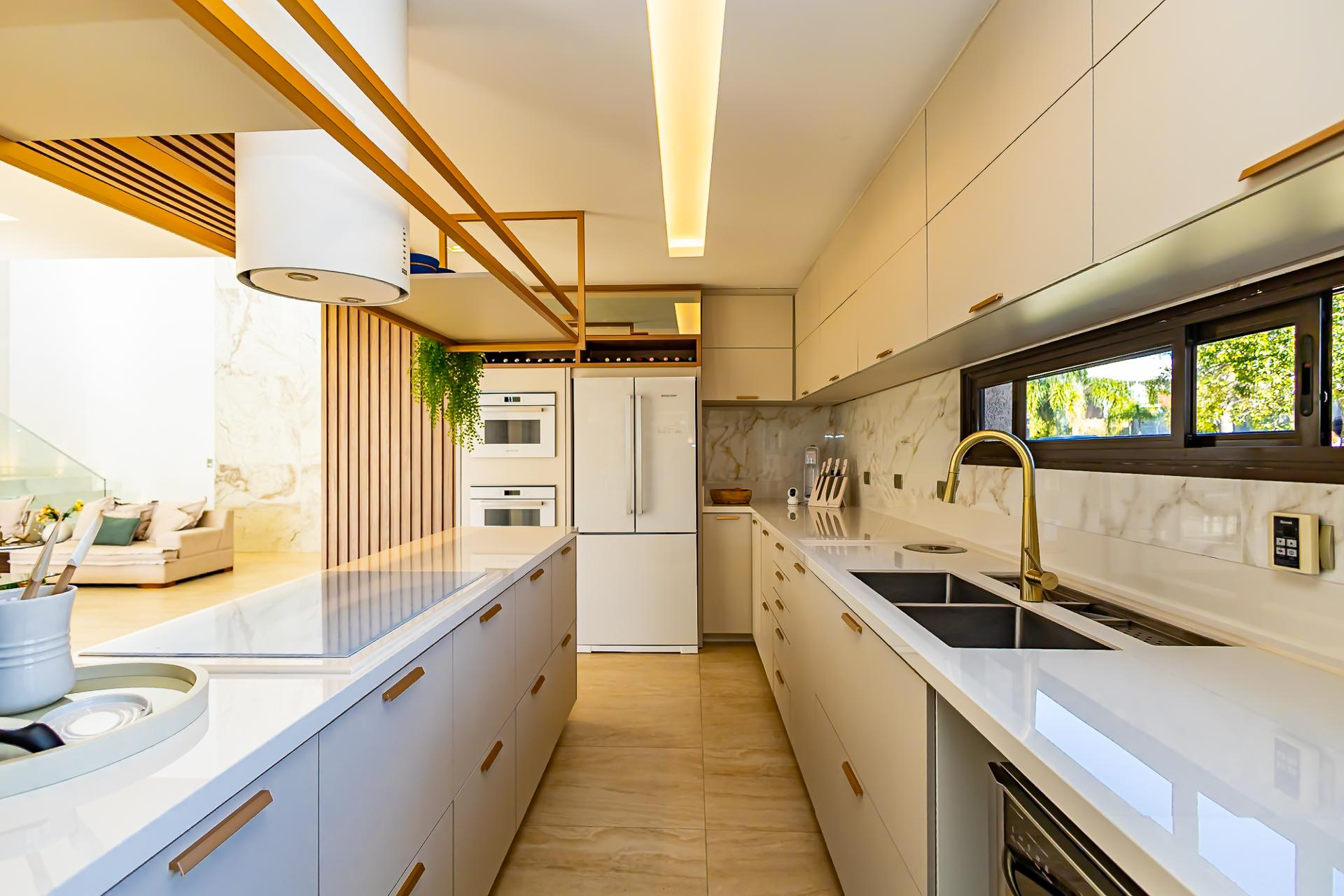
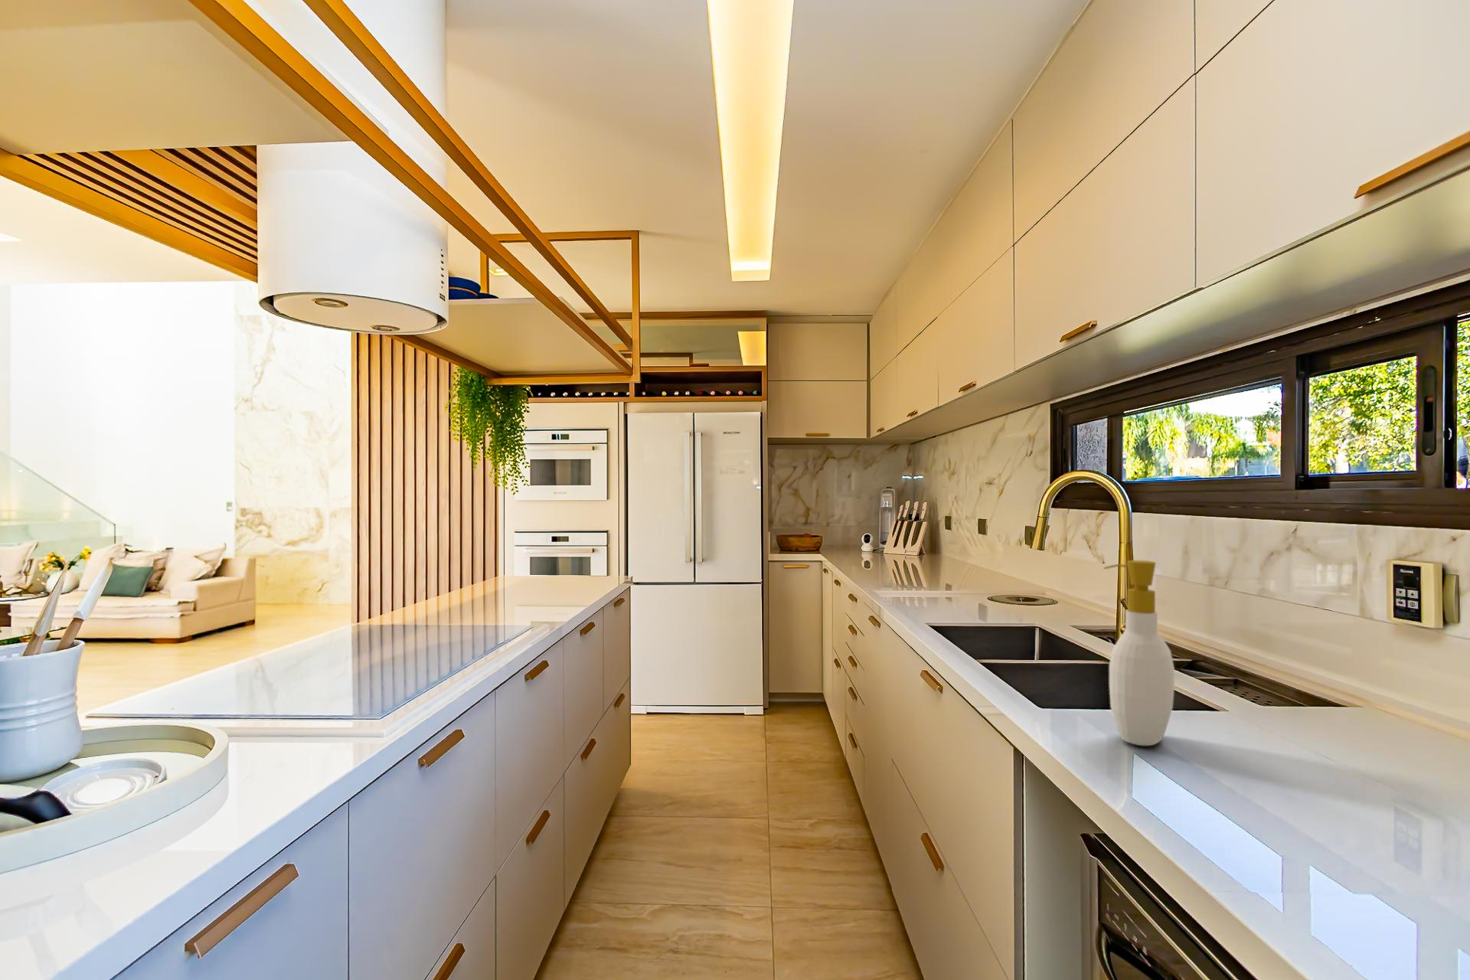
+ soap bottle (1138, 649)
